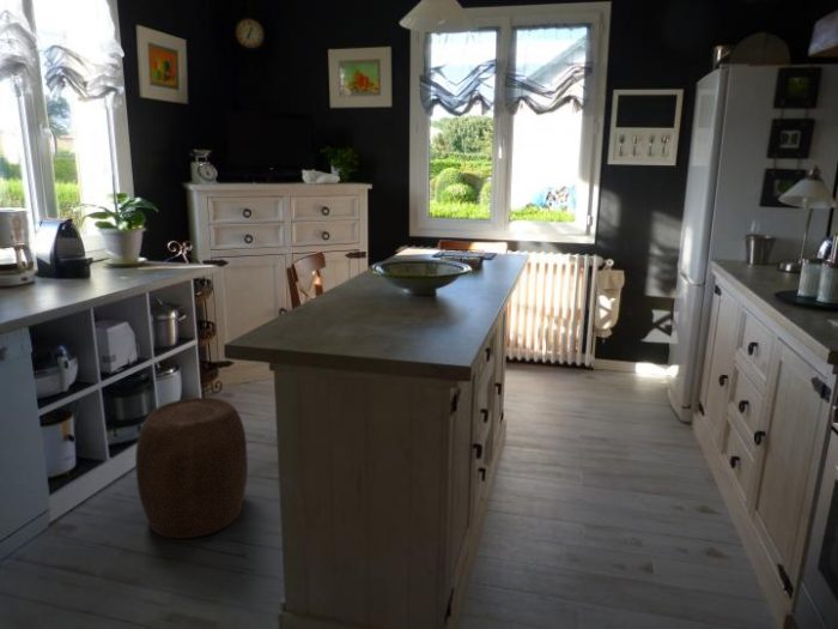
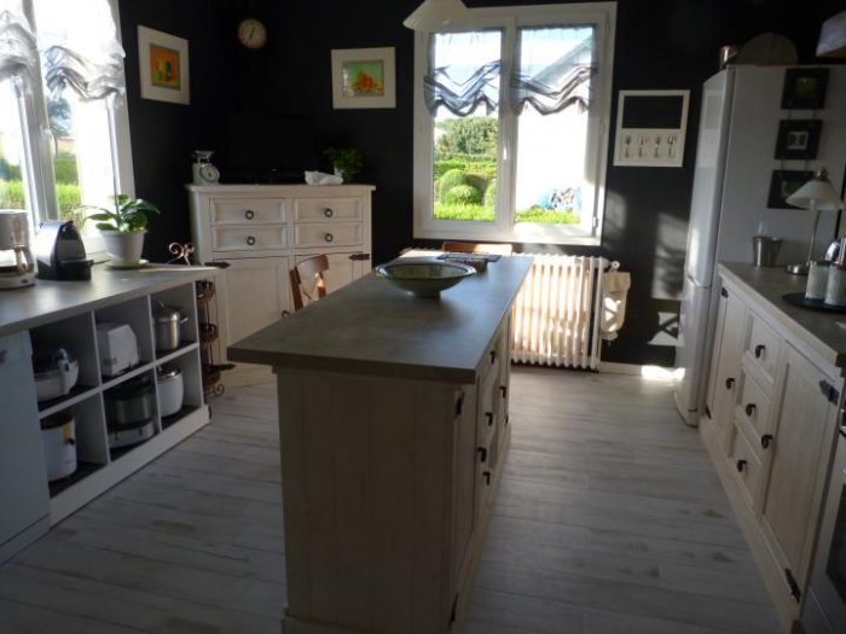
- stool (193, 462)
